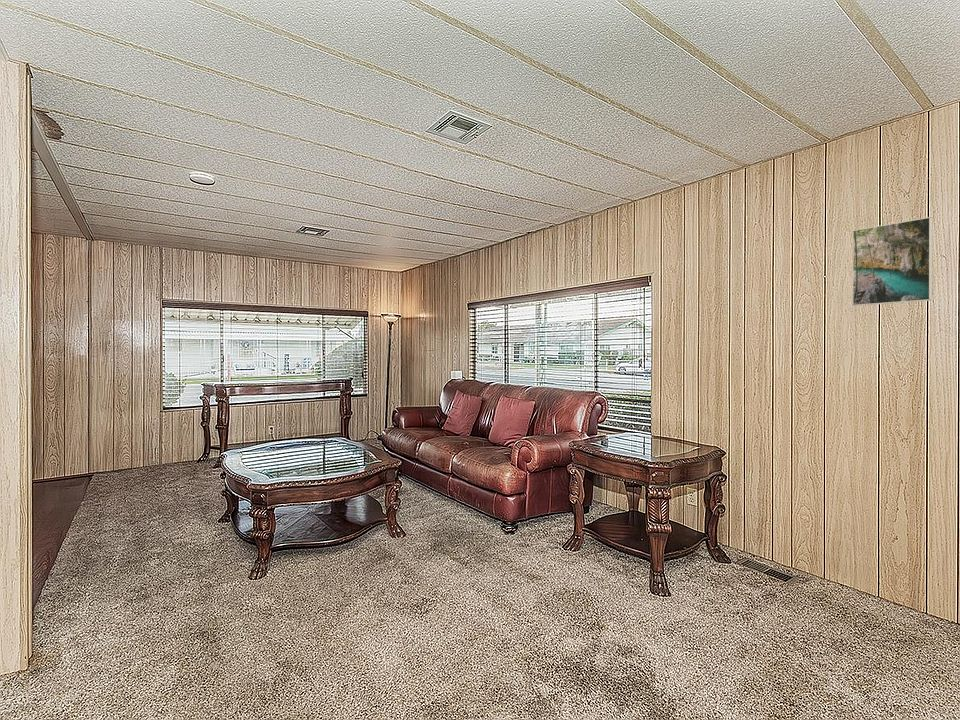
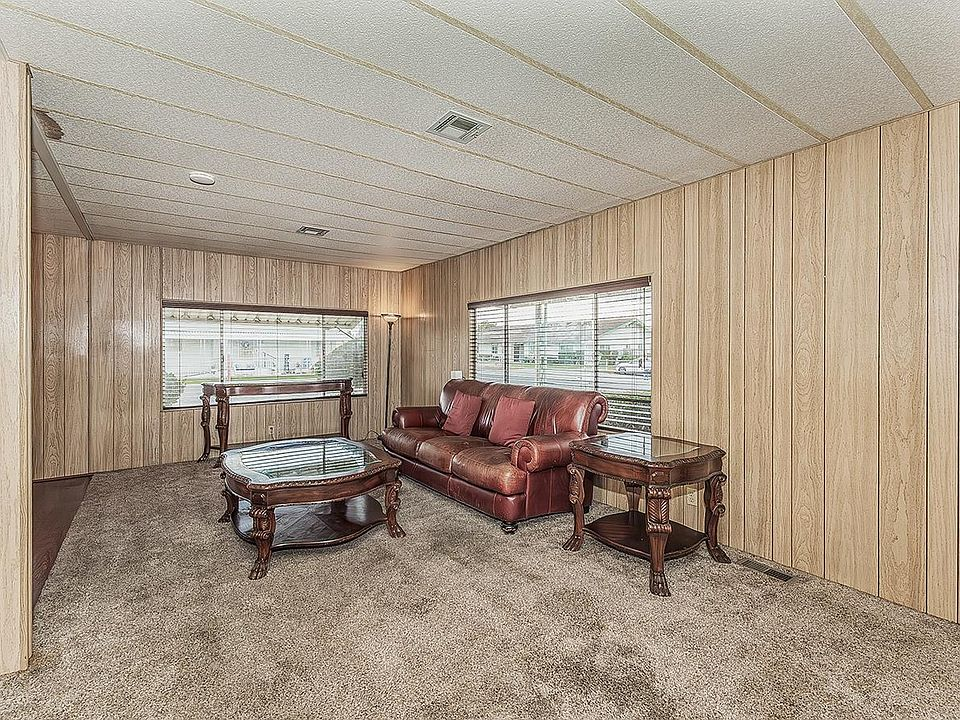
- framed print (890, 263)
